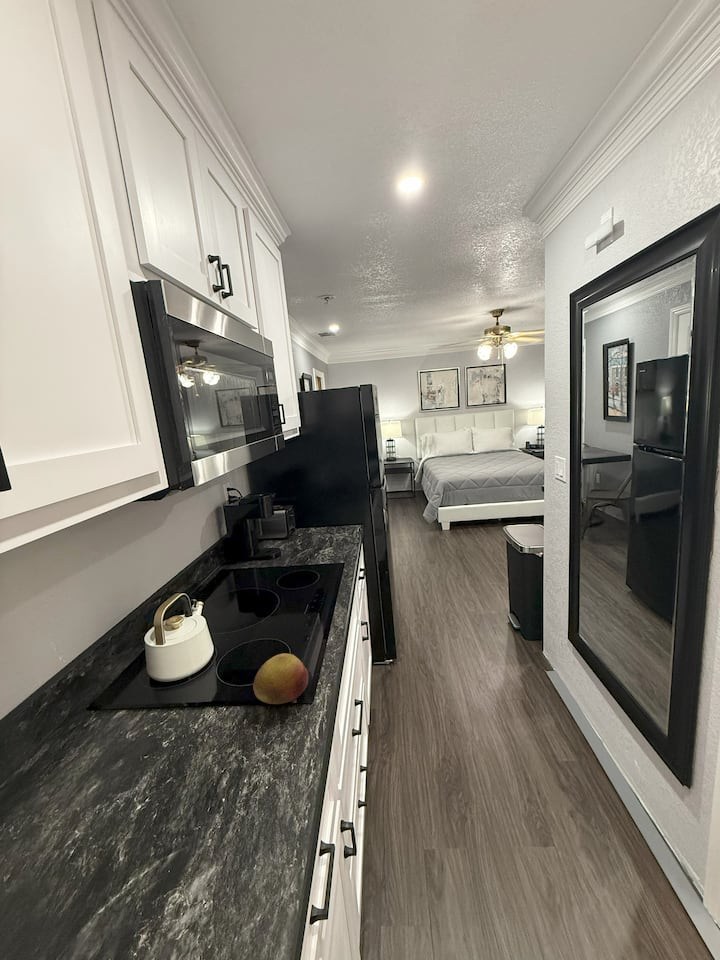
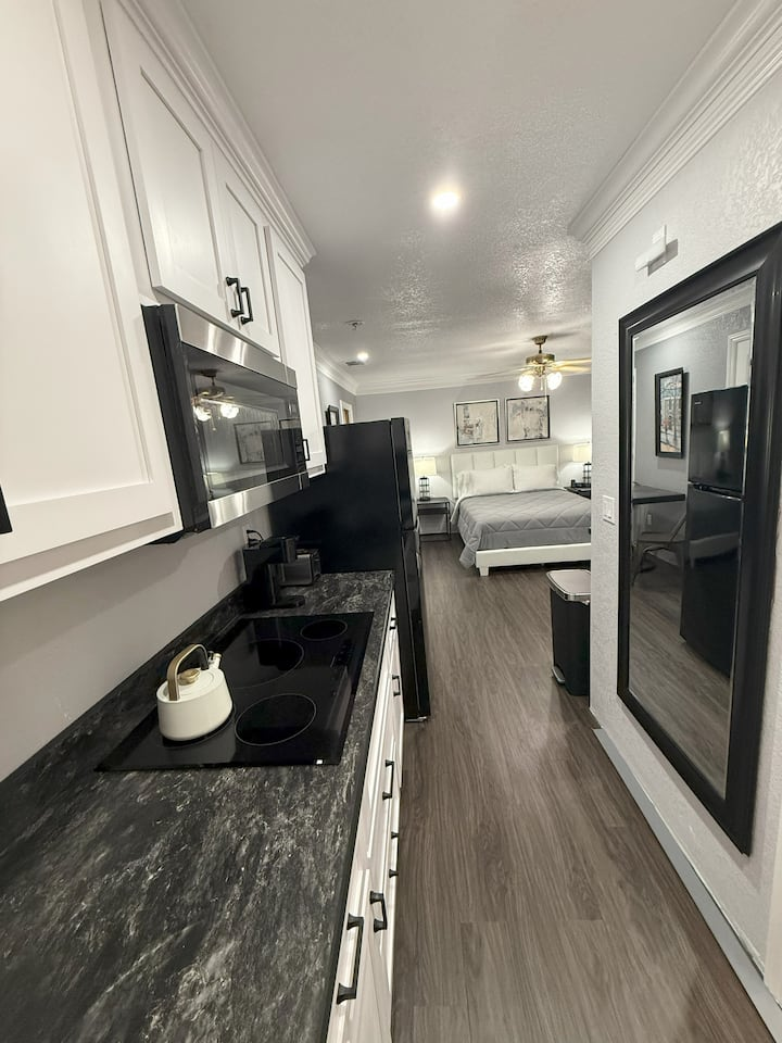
- fruit (281, 677)
